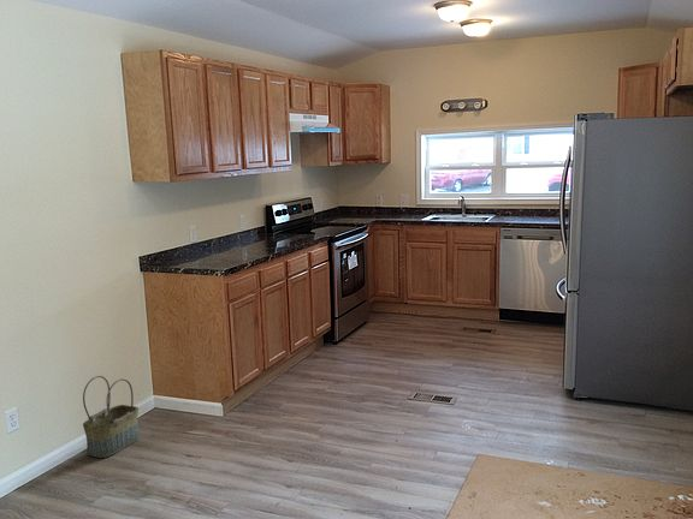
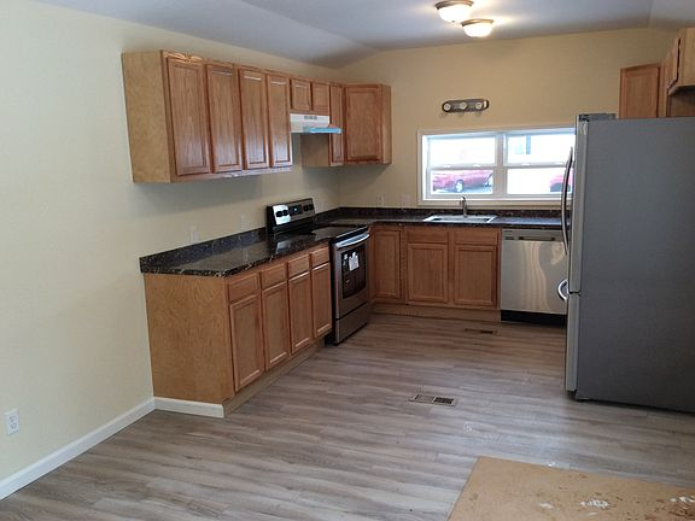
- basket (111, 411)
